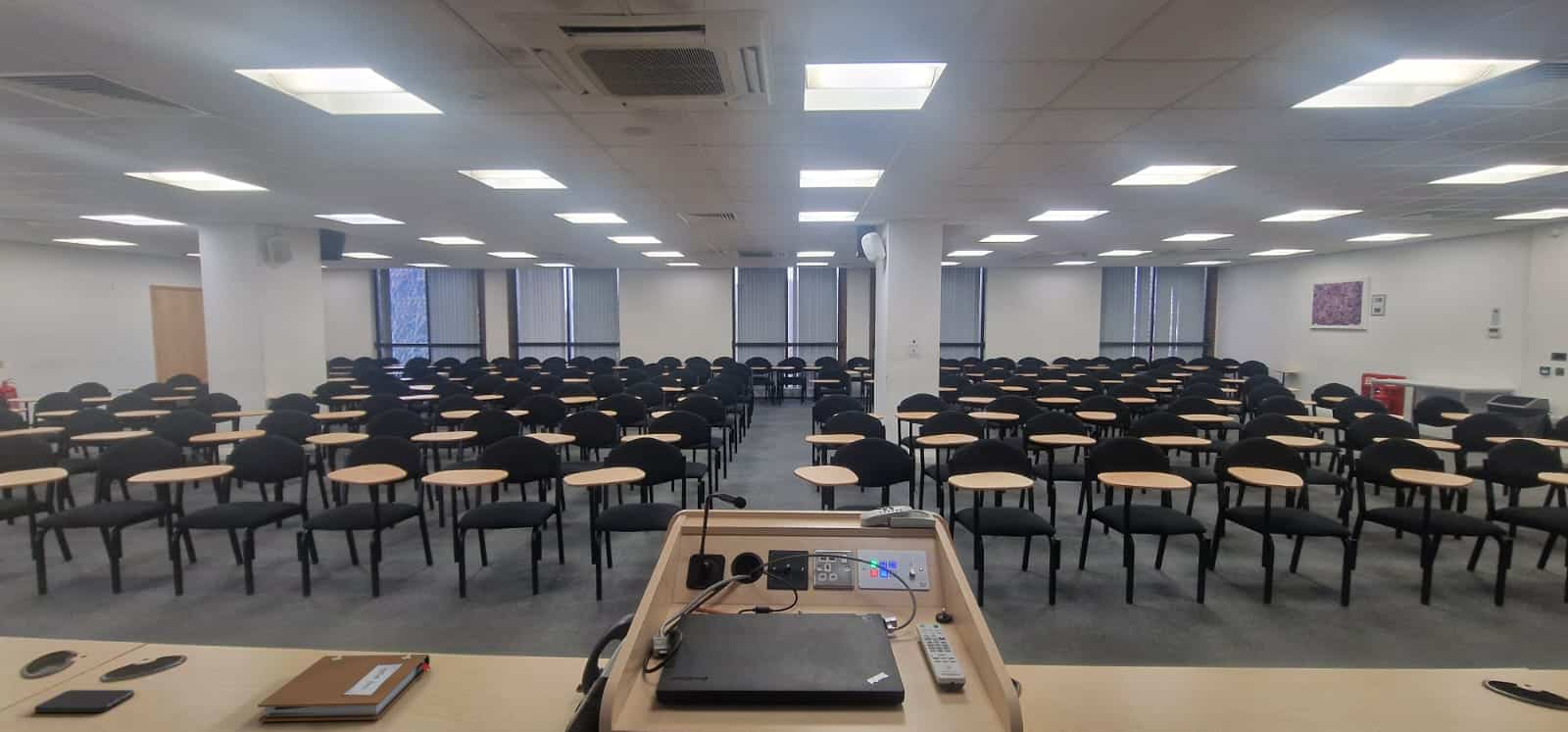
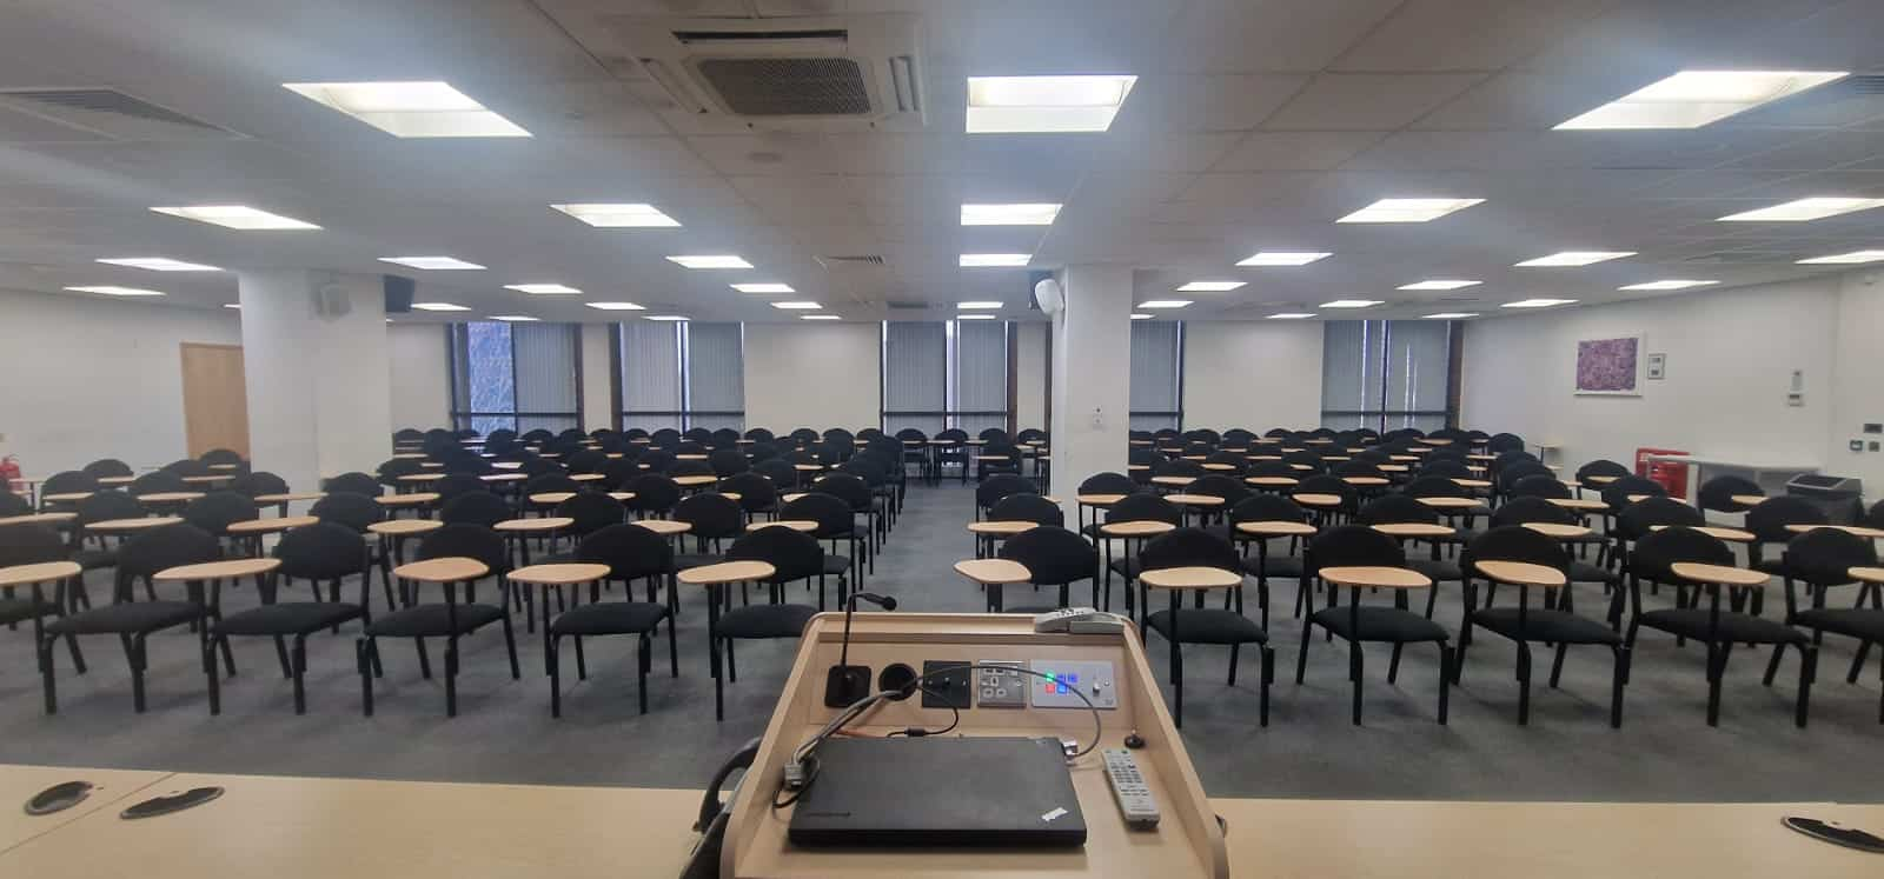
- smartphone (85, 701)
- notebook (354, 684)
